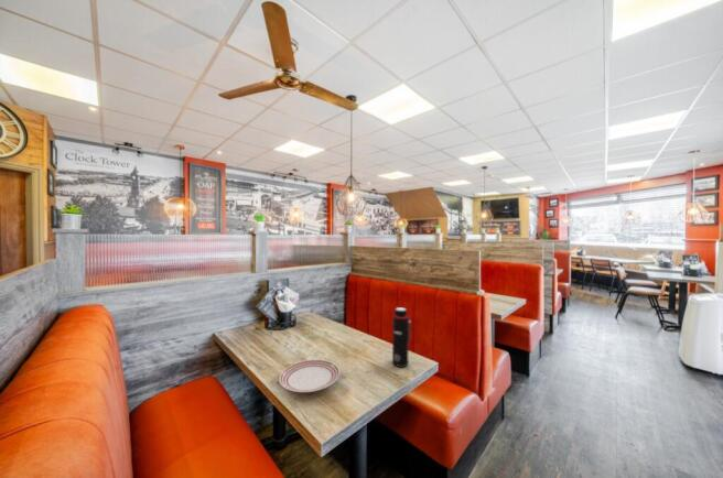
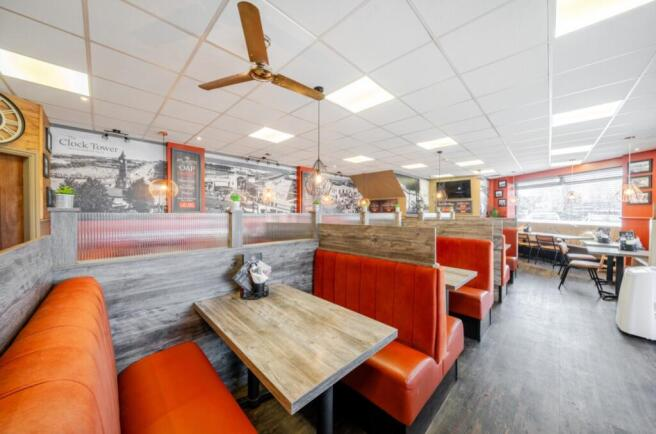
- dinner plate (310, 376)
- water bottle (401, 336)
